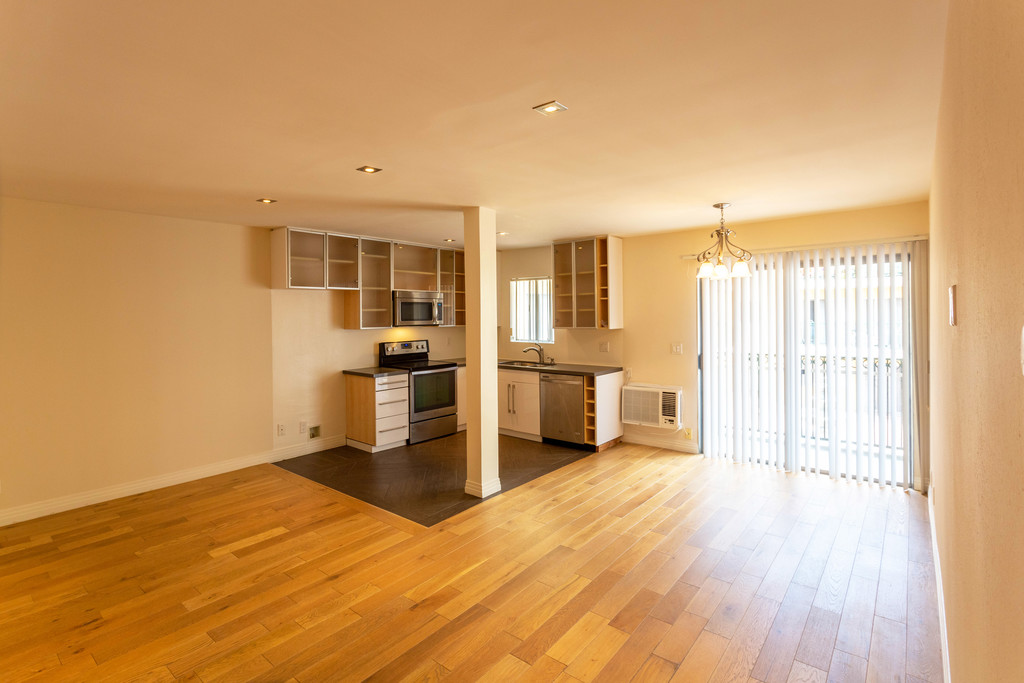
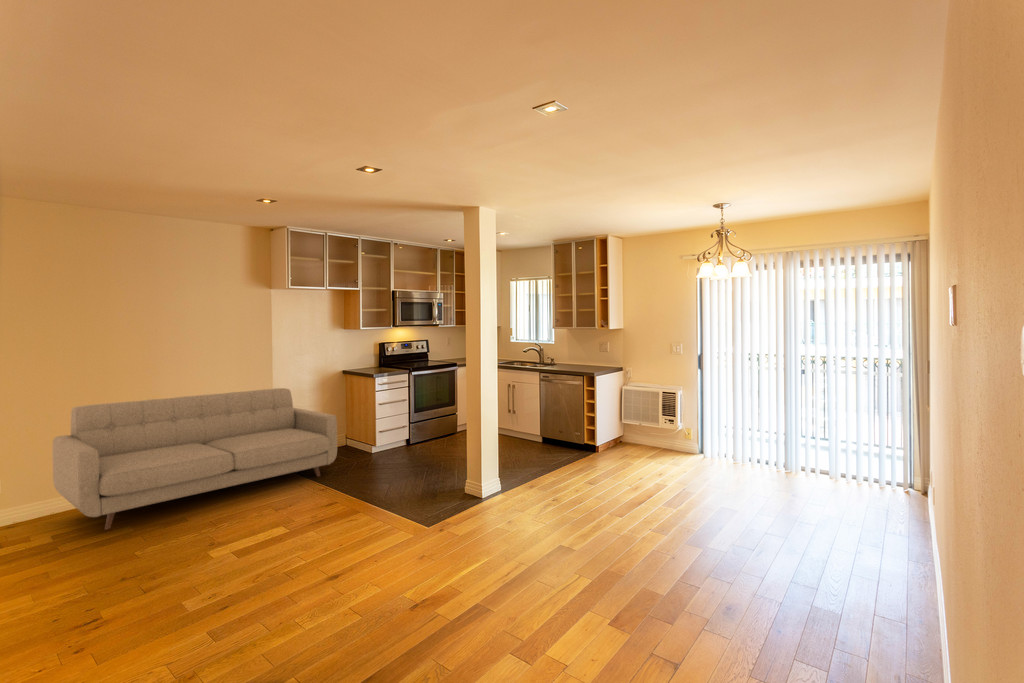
+ sofa (211, 444)
